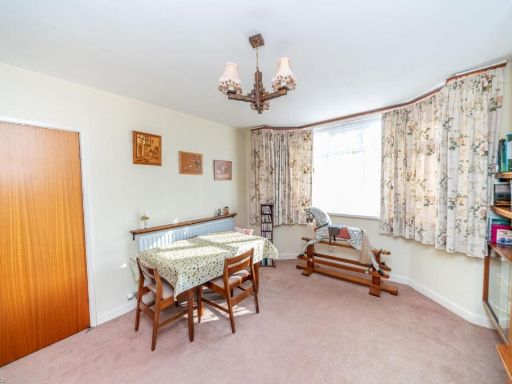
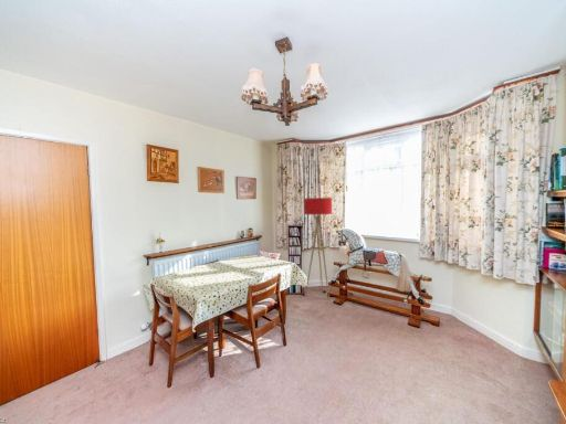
+ floor lamp (318, 246)
